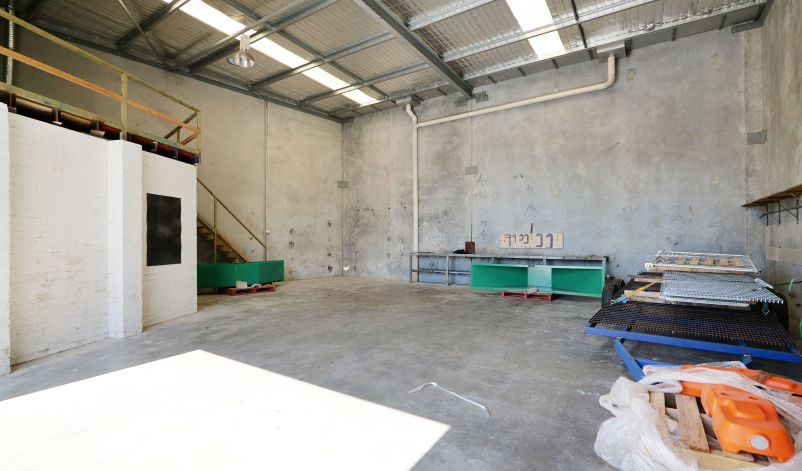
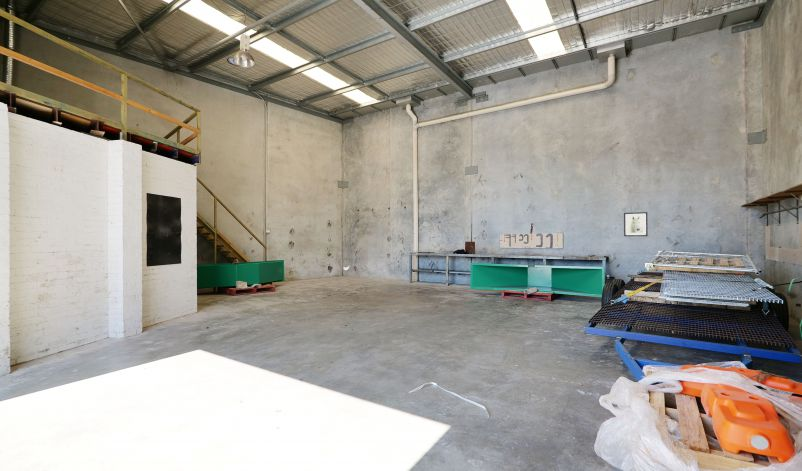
+ wall art (635, 224)
